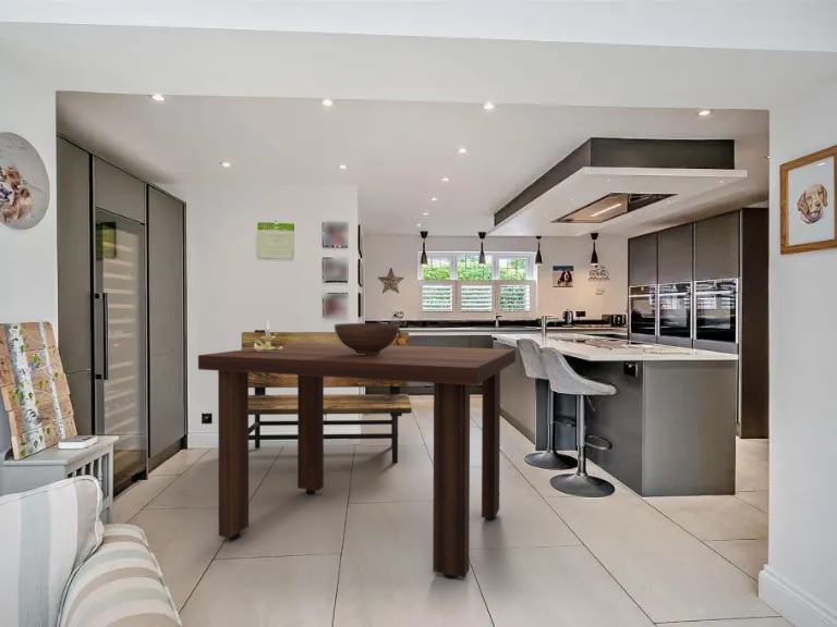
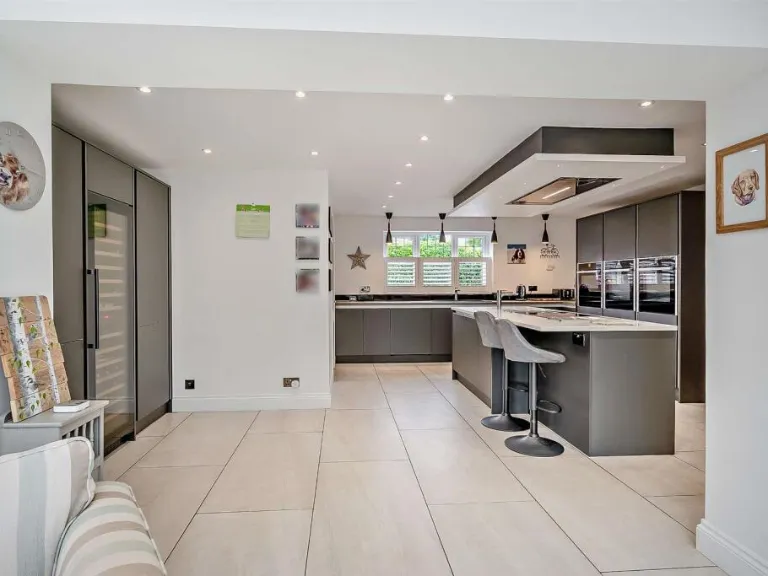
- dining table (323, 440)
- candle holder (266, 335)
- fruit bowl (366, 339)
- bench (324, 395)
